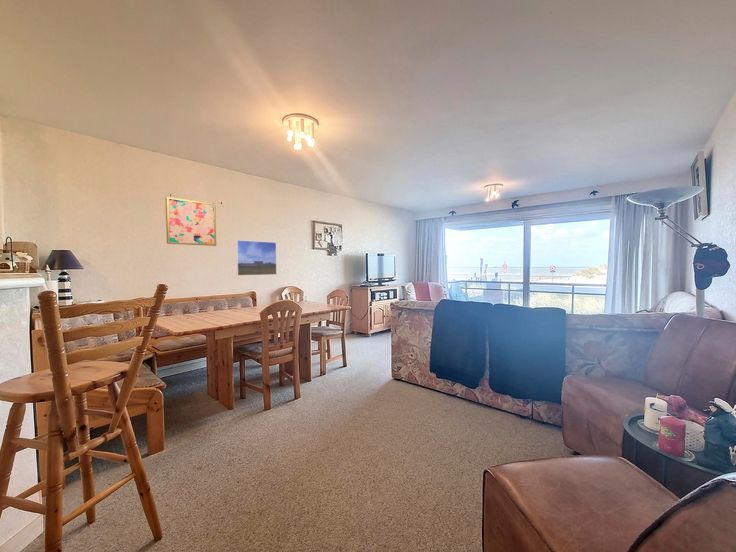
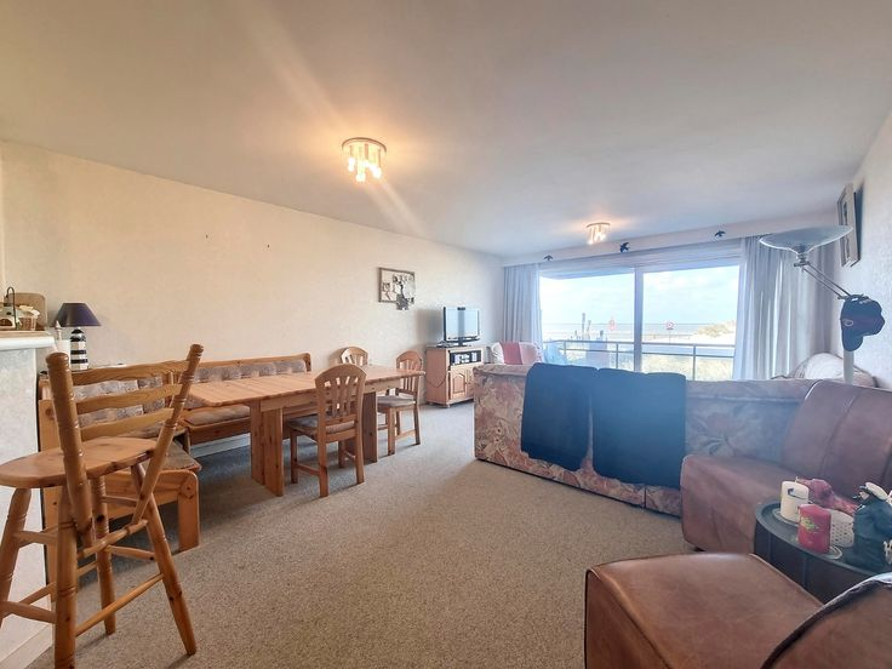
- wall art (192, 222)
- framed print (257, 258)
